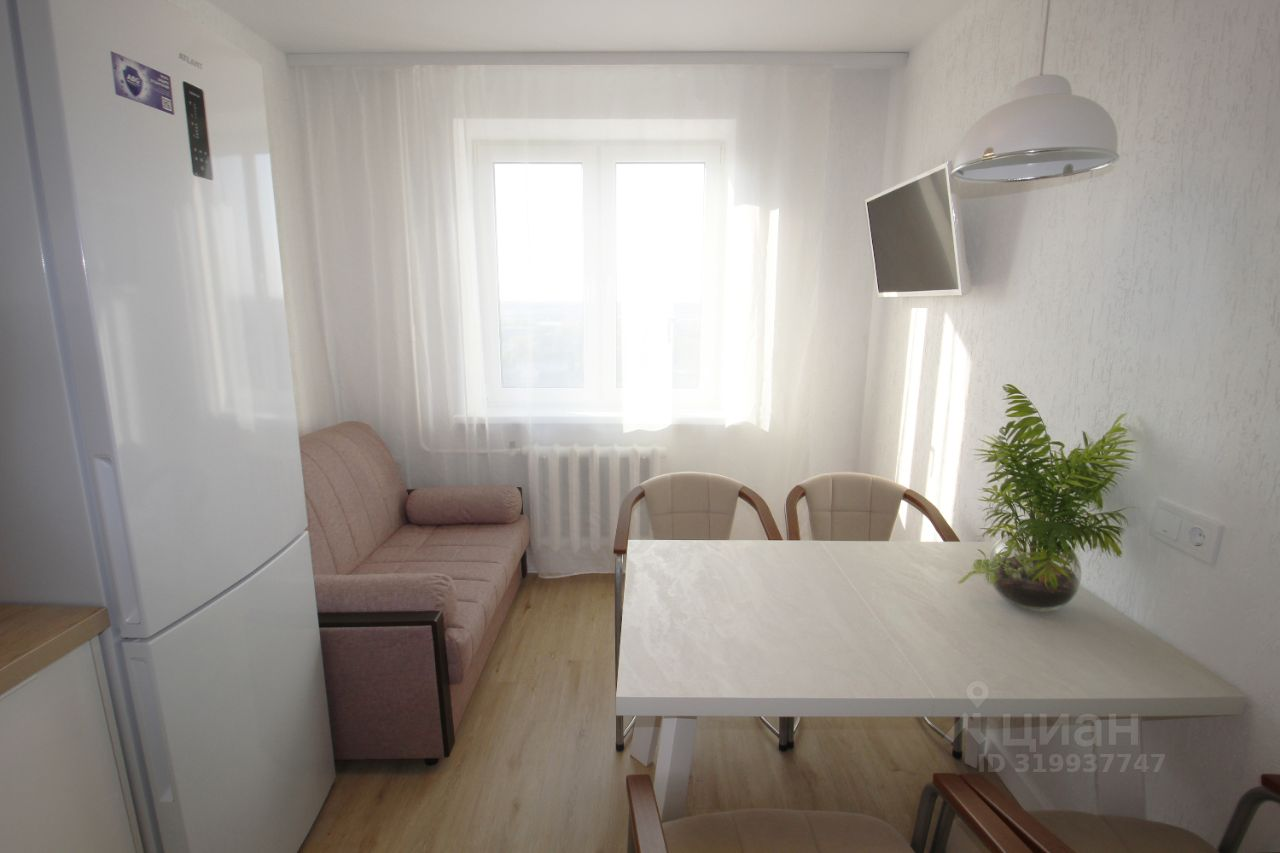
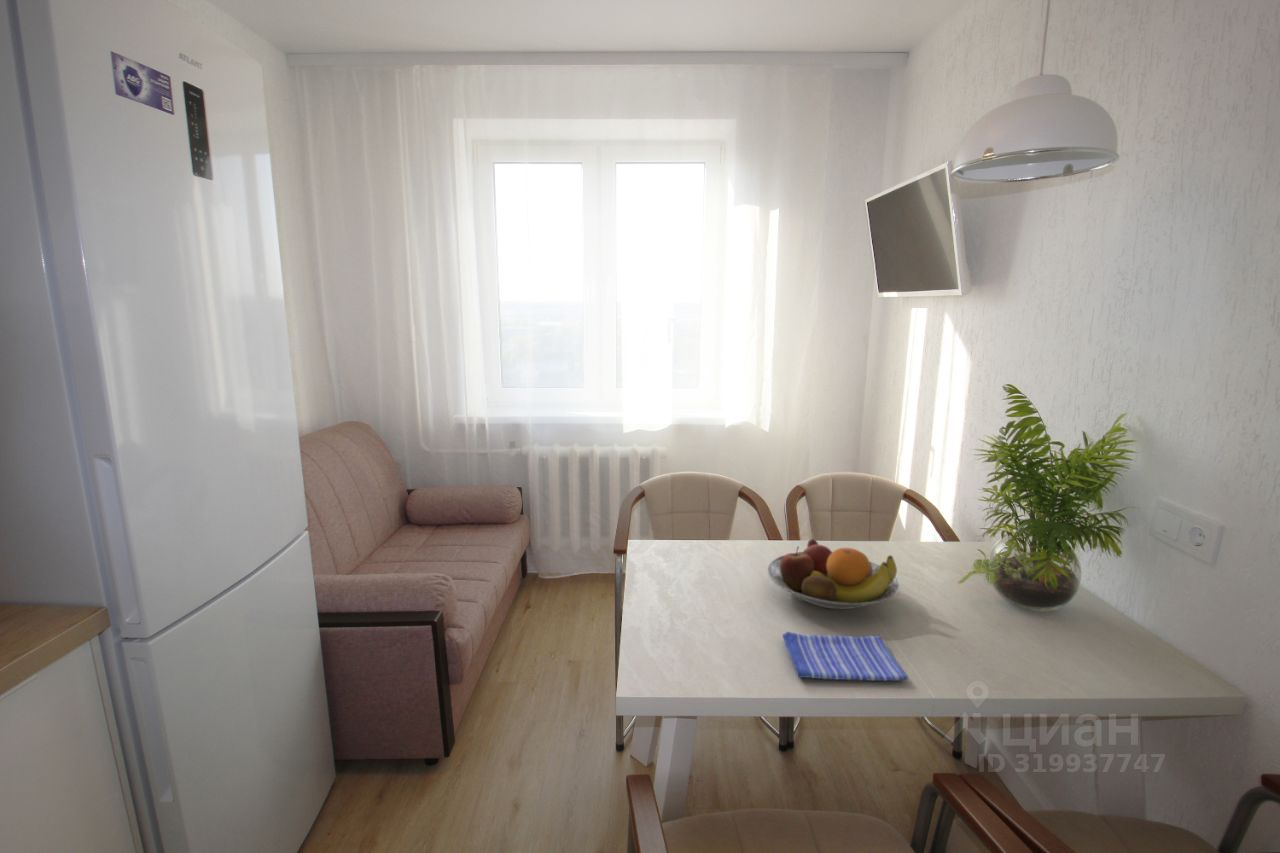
+ dish towel (840, 655)
+ fruit bowl (832, 570)
